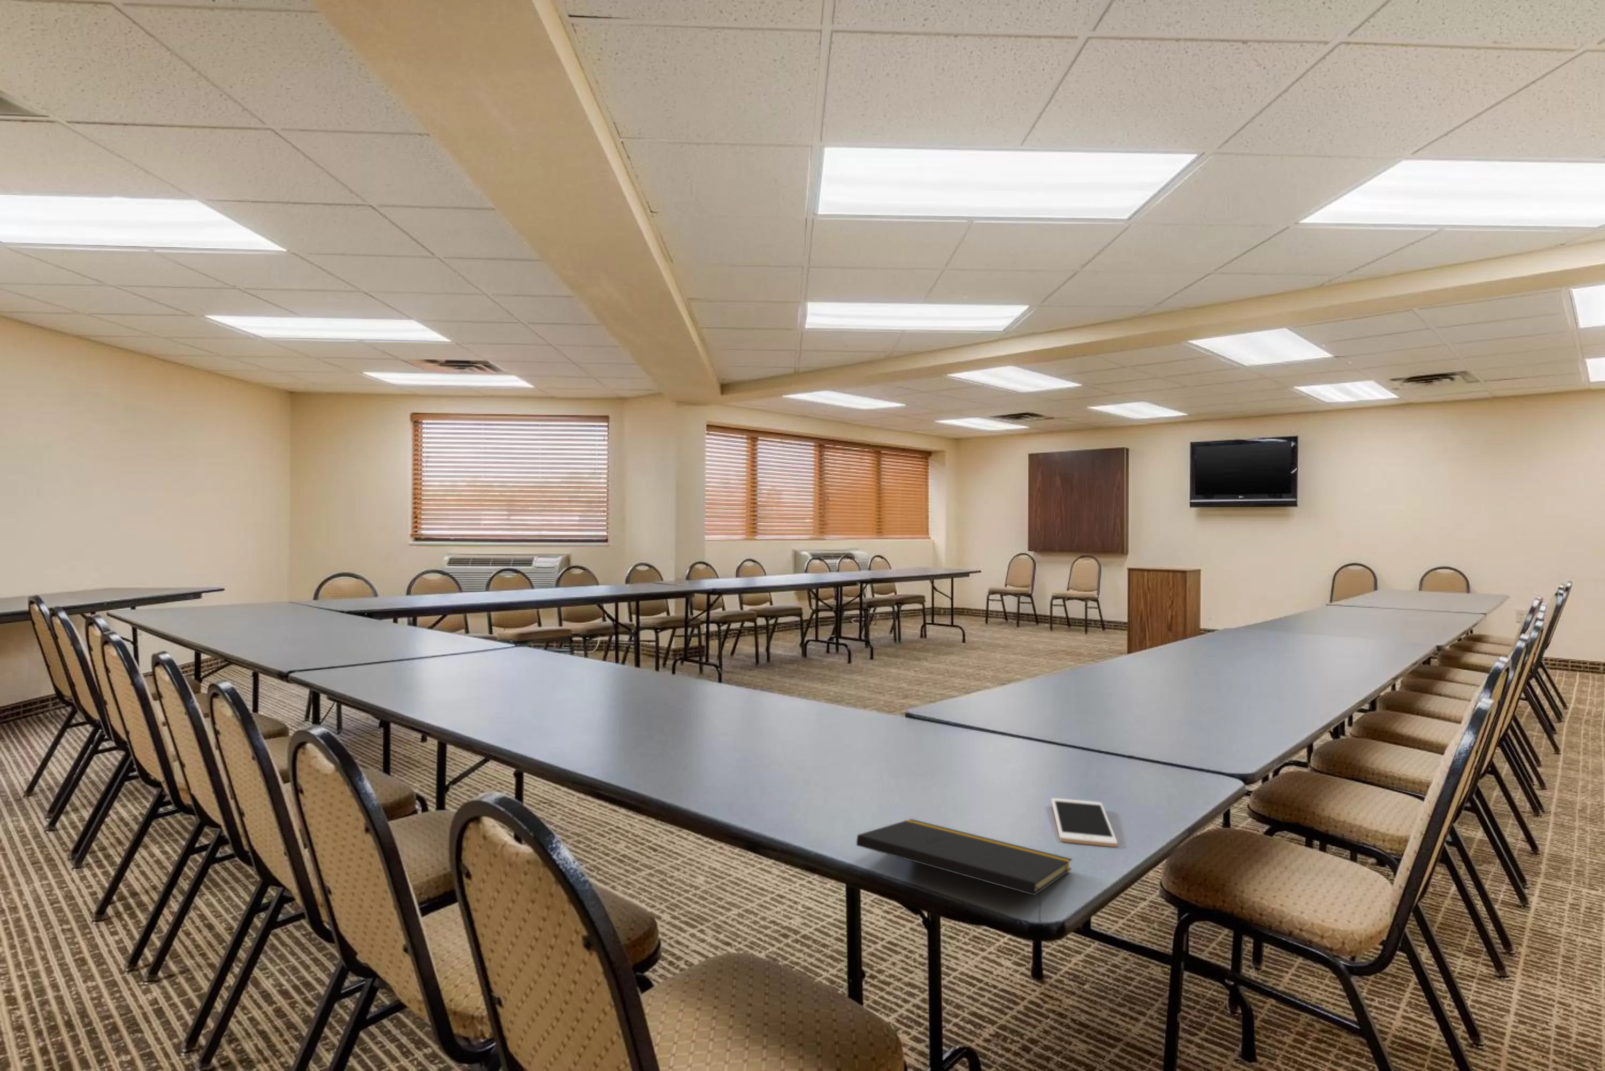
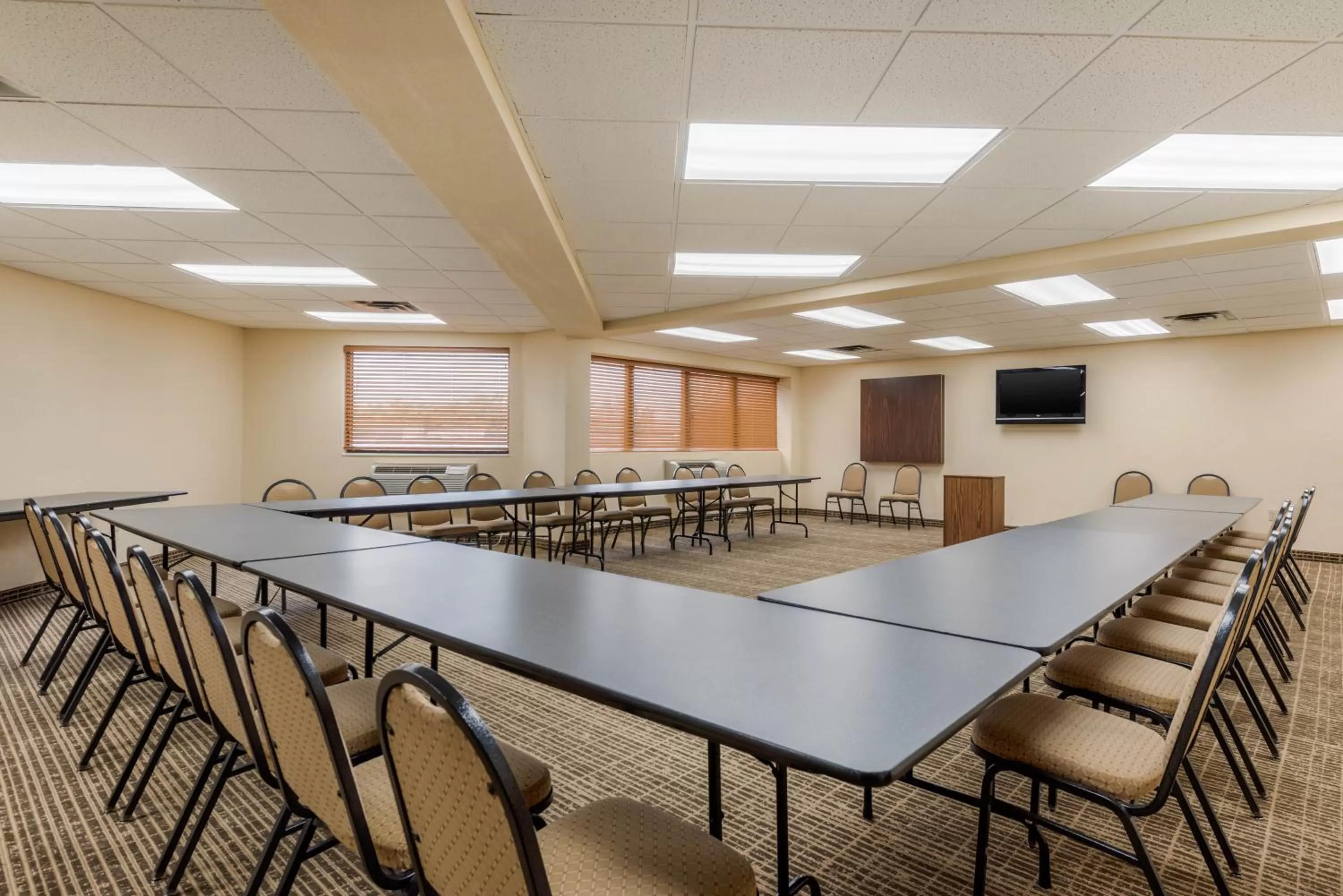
- cell phone (1082, 821)
- notepad (964, 852)
